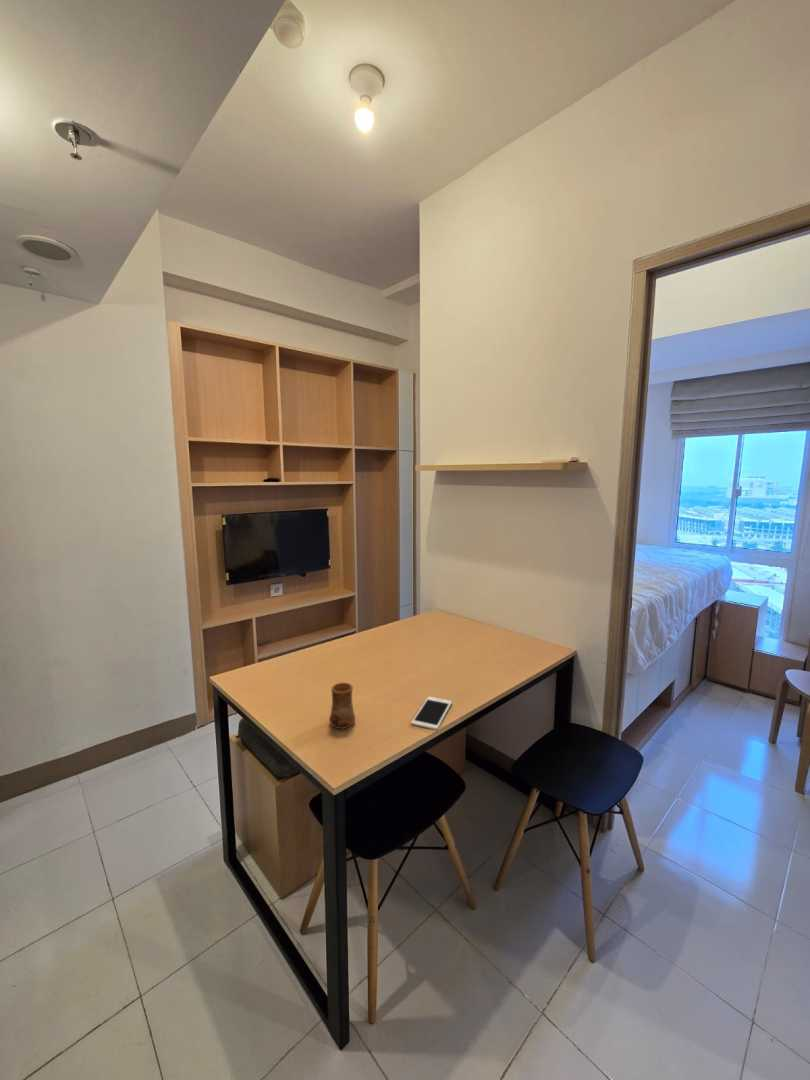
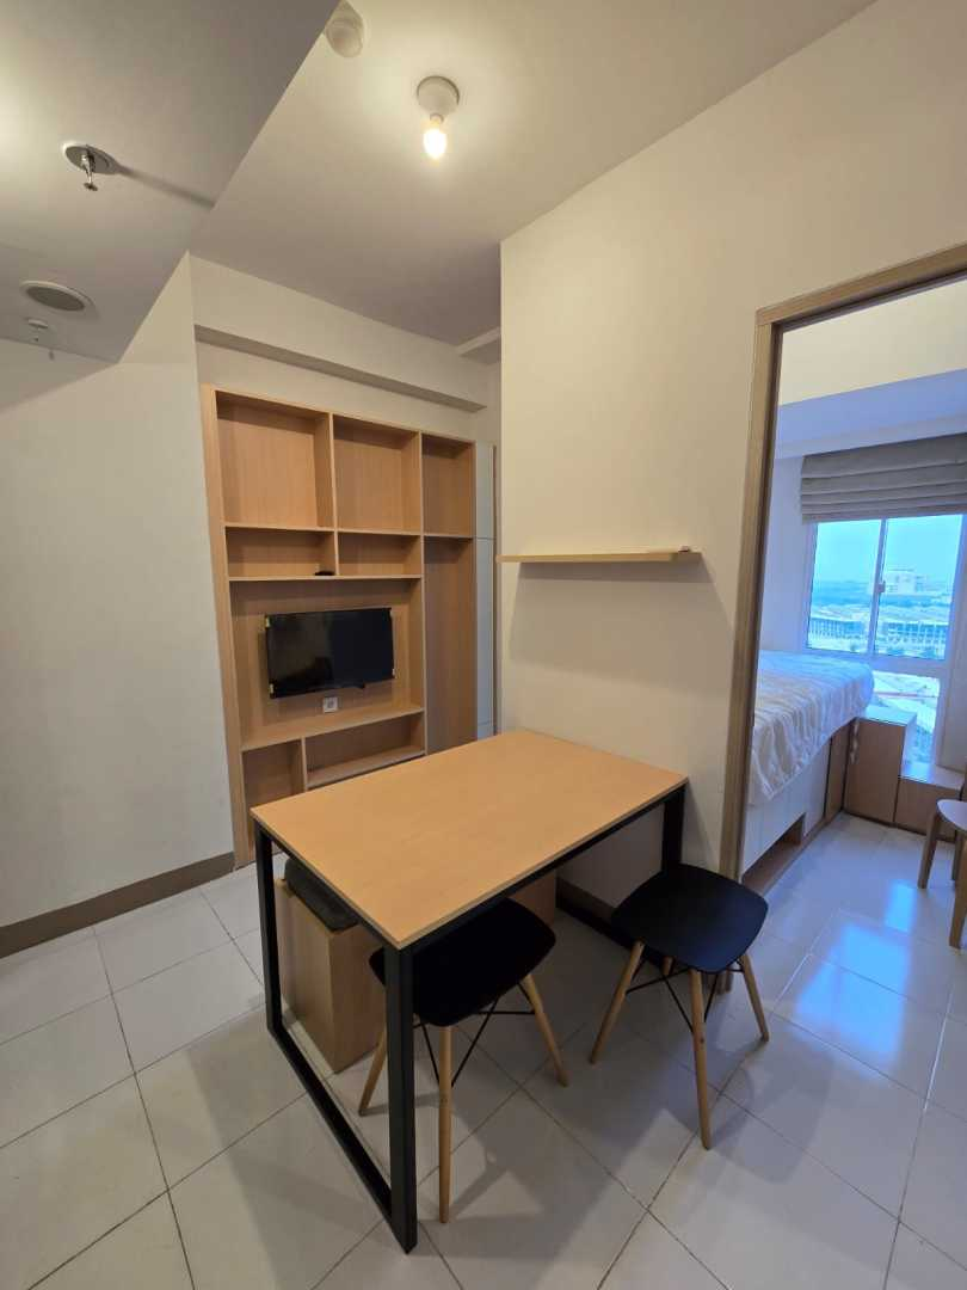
- cell phone (432, 712)
- cup (342, 705)
